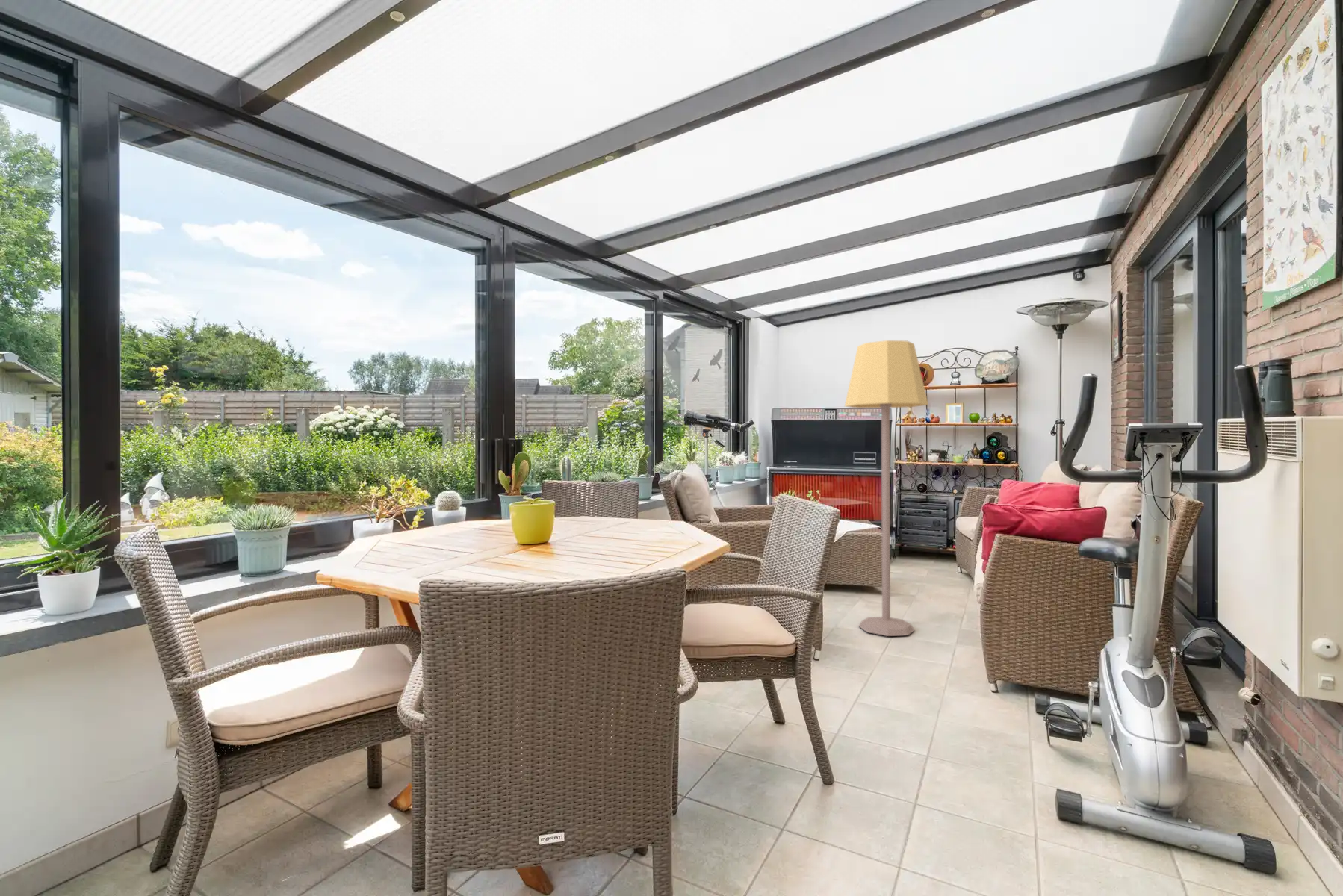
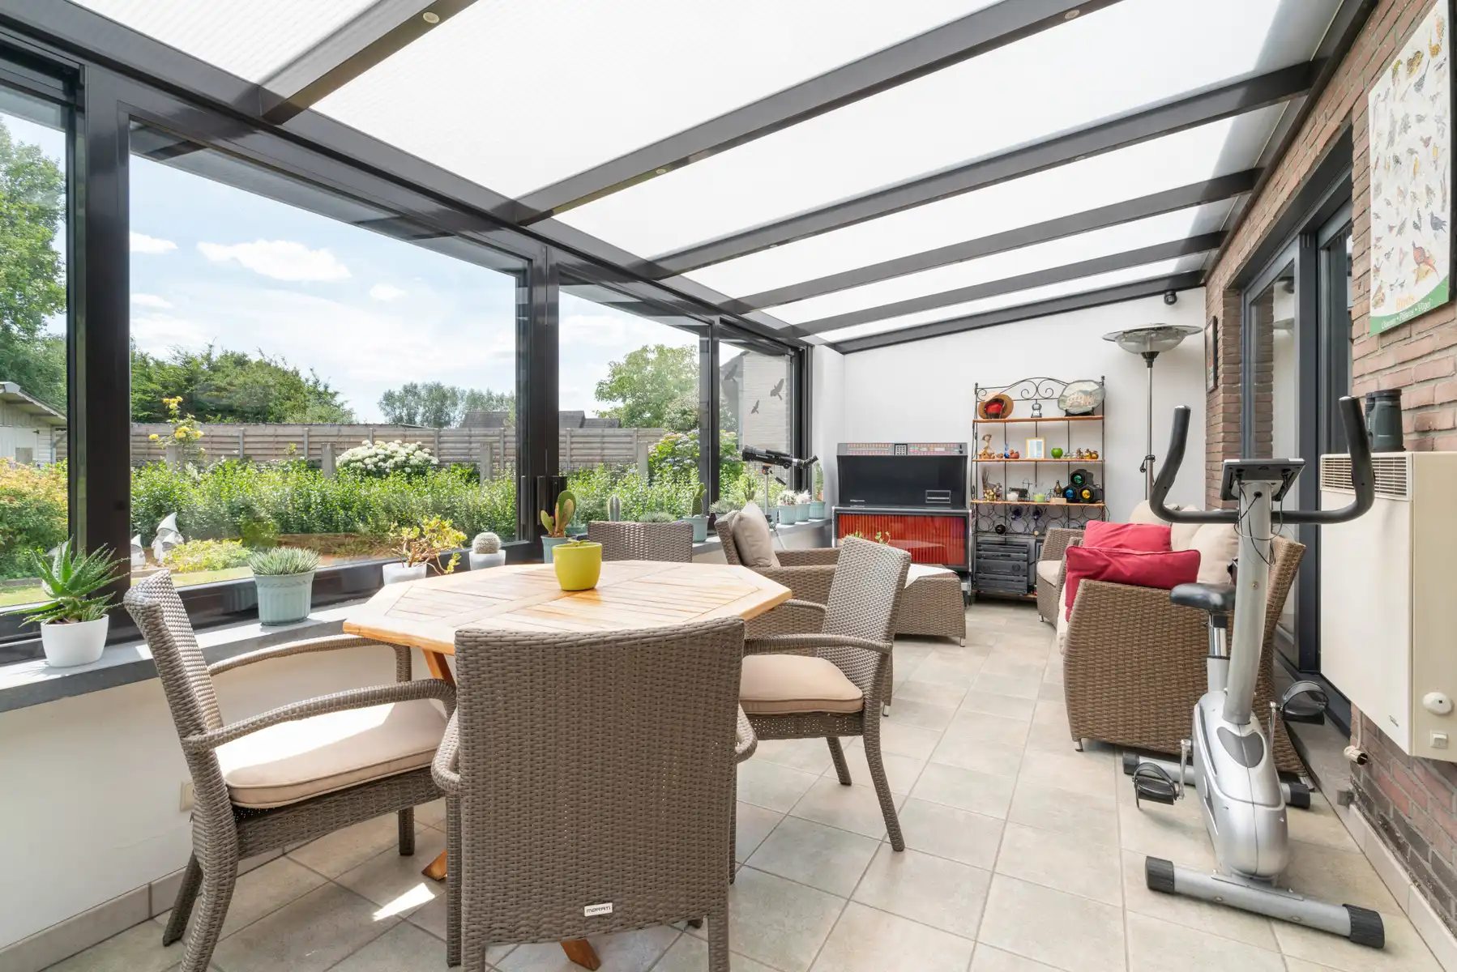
- lamp (886, 487)
